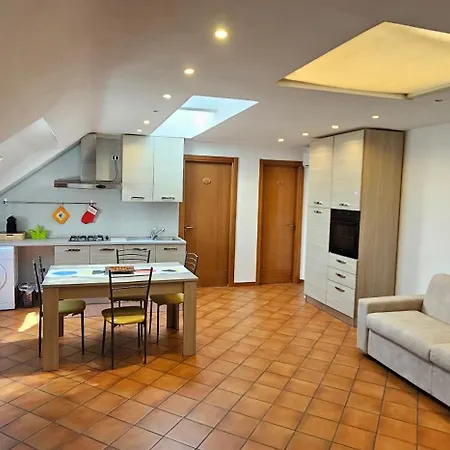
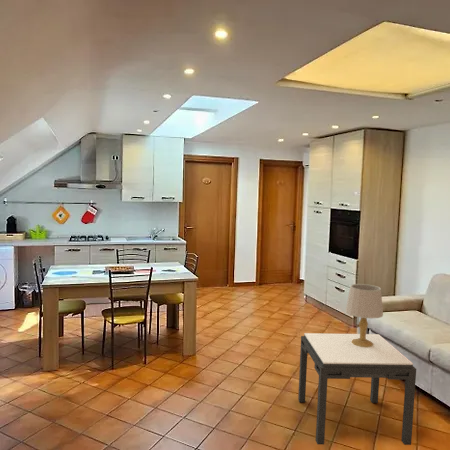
+ side table (349, 378)
+ table lamp (363, 315)
